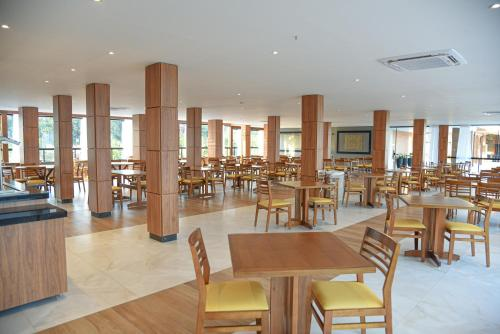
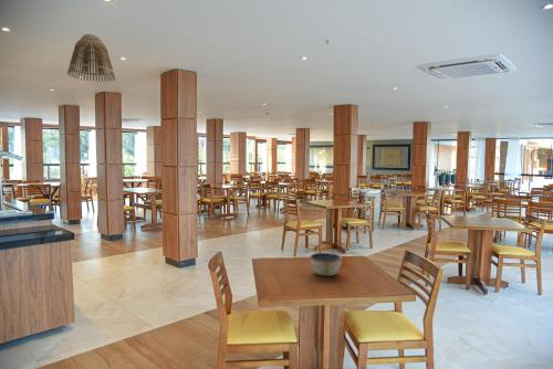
+ lamp shade (91, 56)
+ bowl (325, 264)
